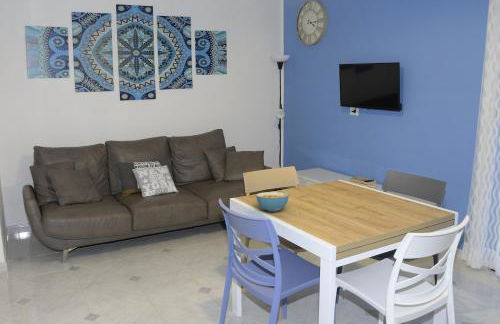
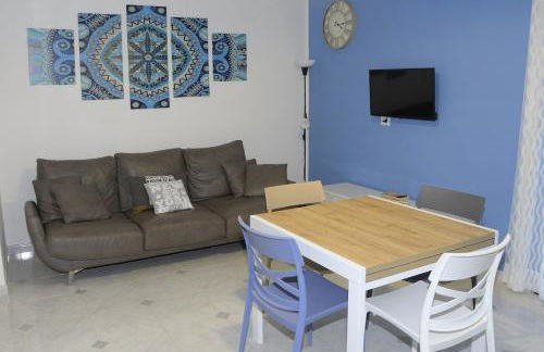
- cereal bowl (272, 202)
